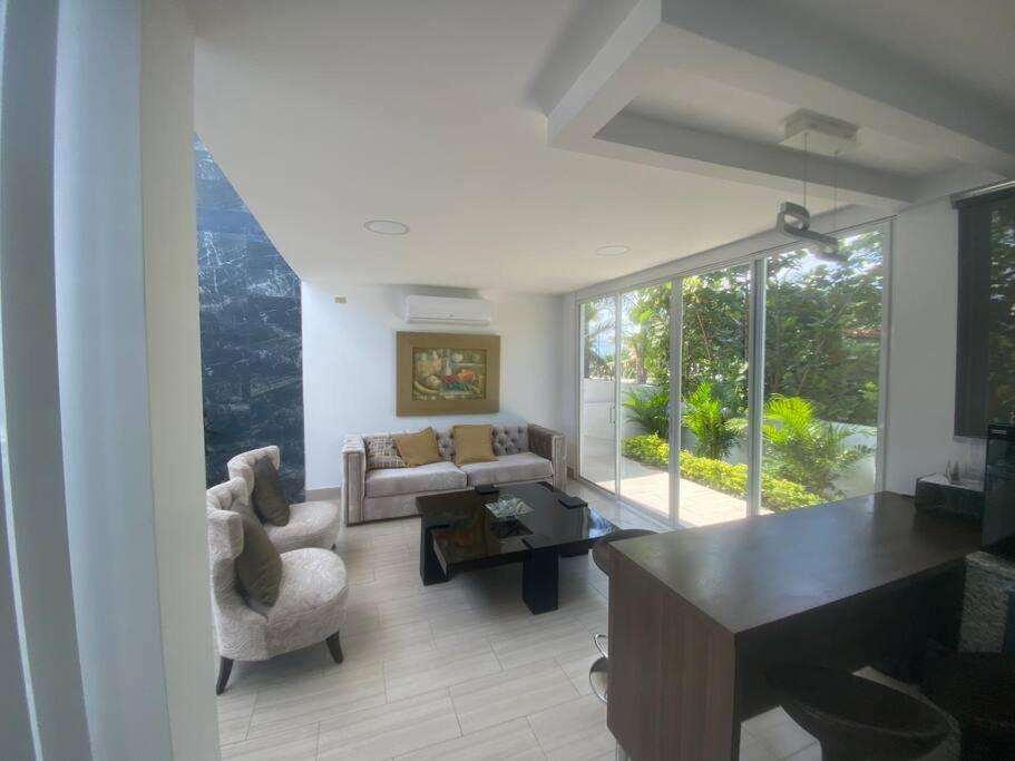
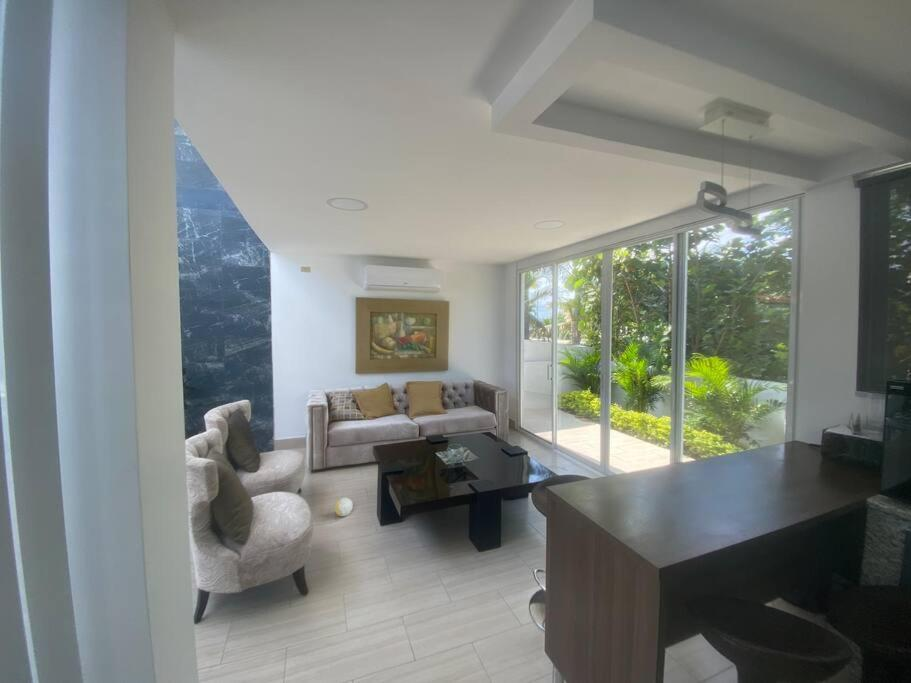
+ decorative ball (343, 506)
